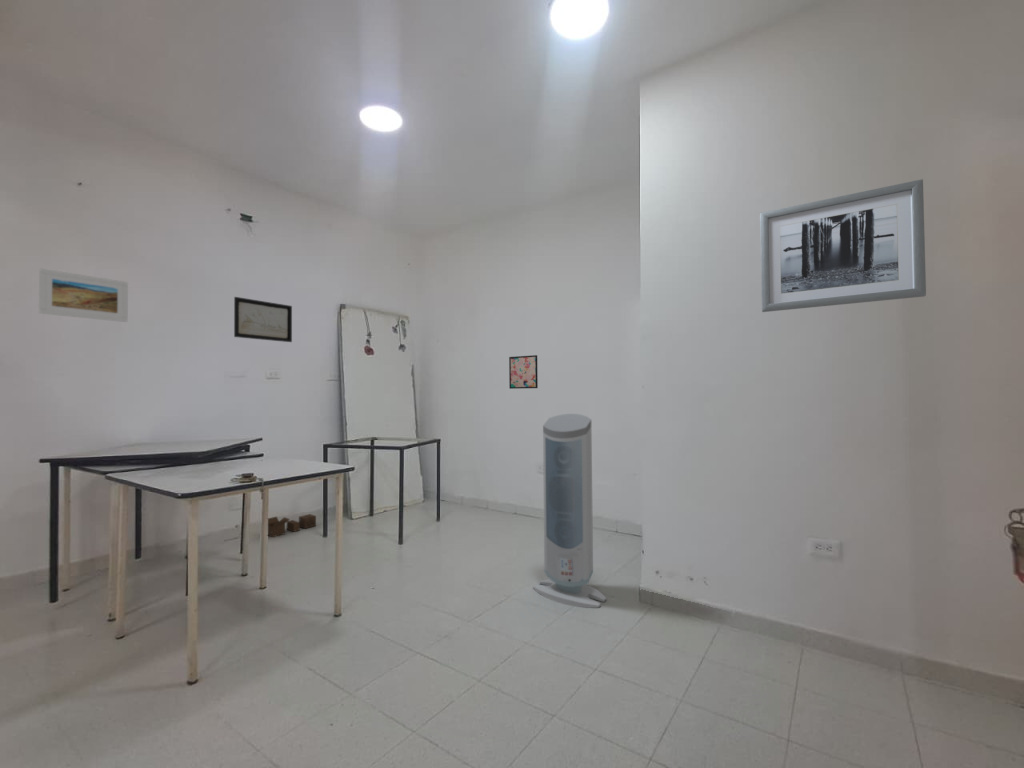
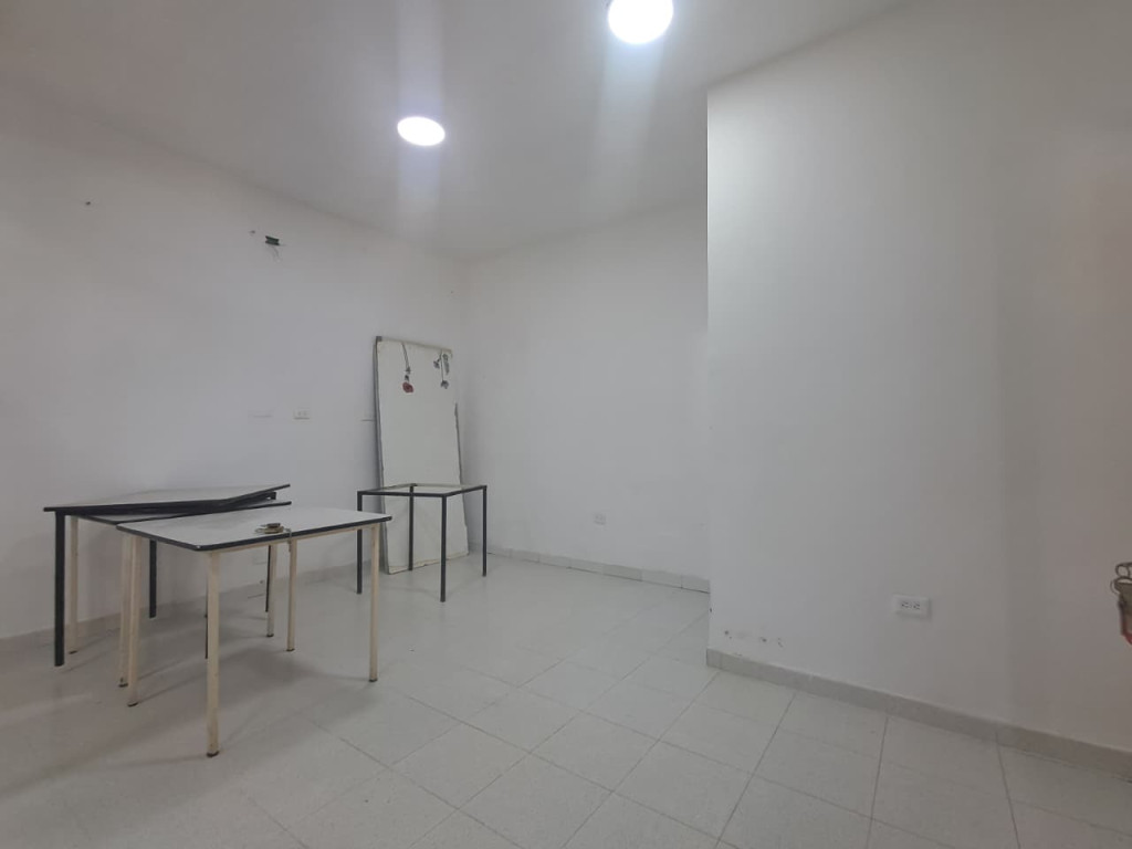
- wall art (264, 320)
- wall art (523, 372)
- wall art (835, 251)
- cardboard box (289, 523)
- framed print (86, 296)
- air purifier (567, 503)
